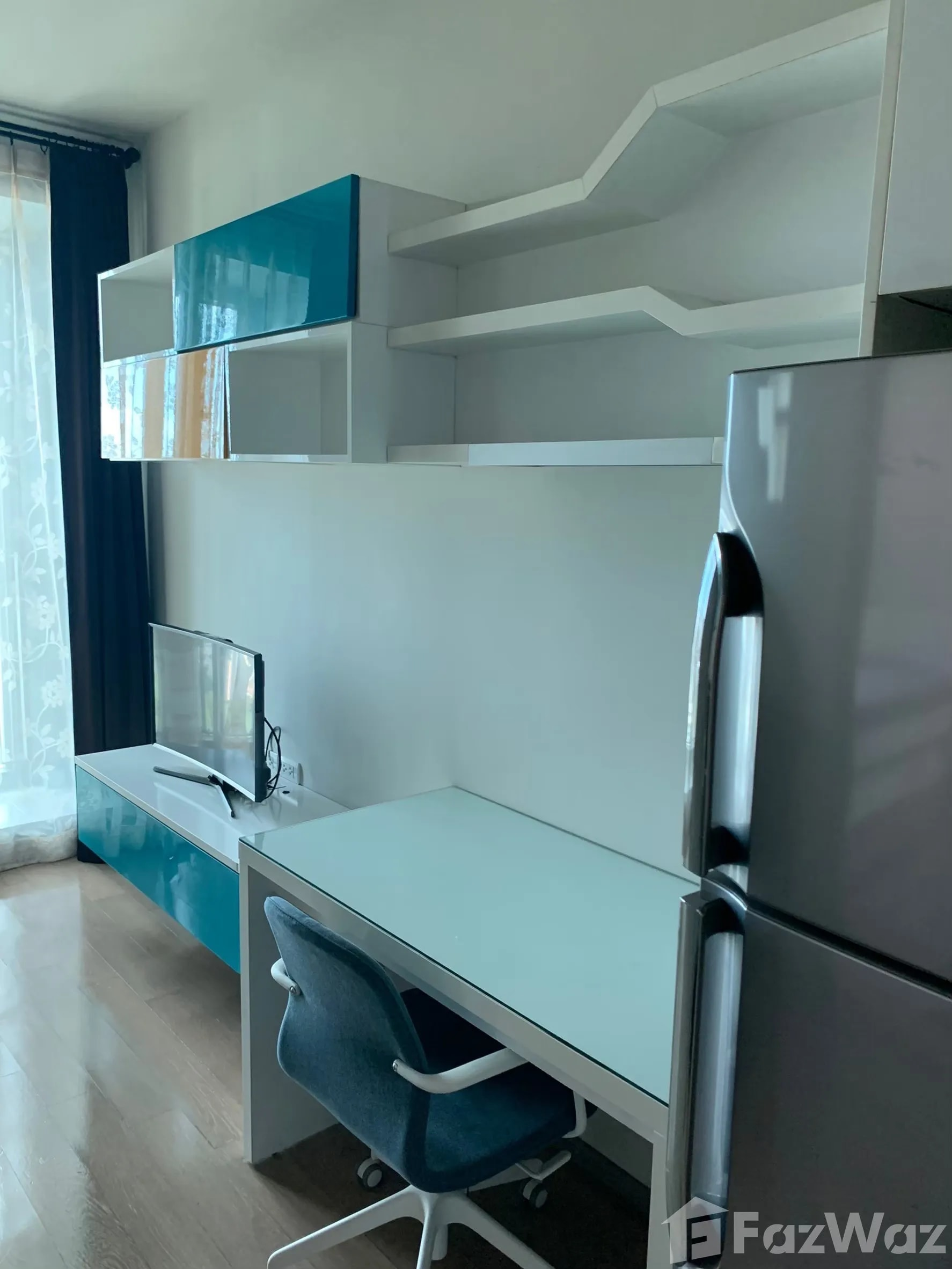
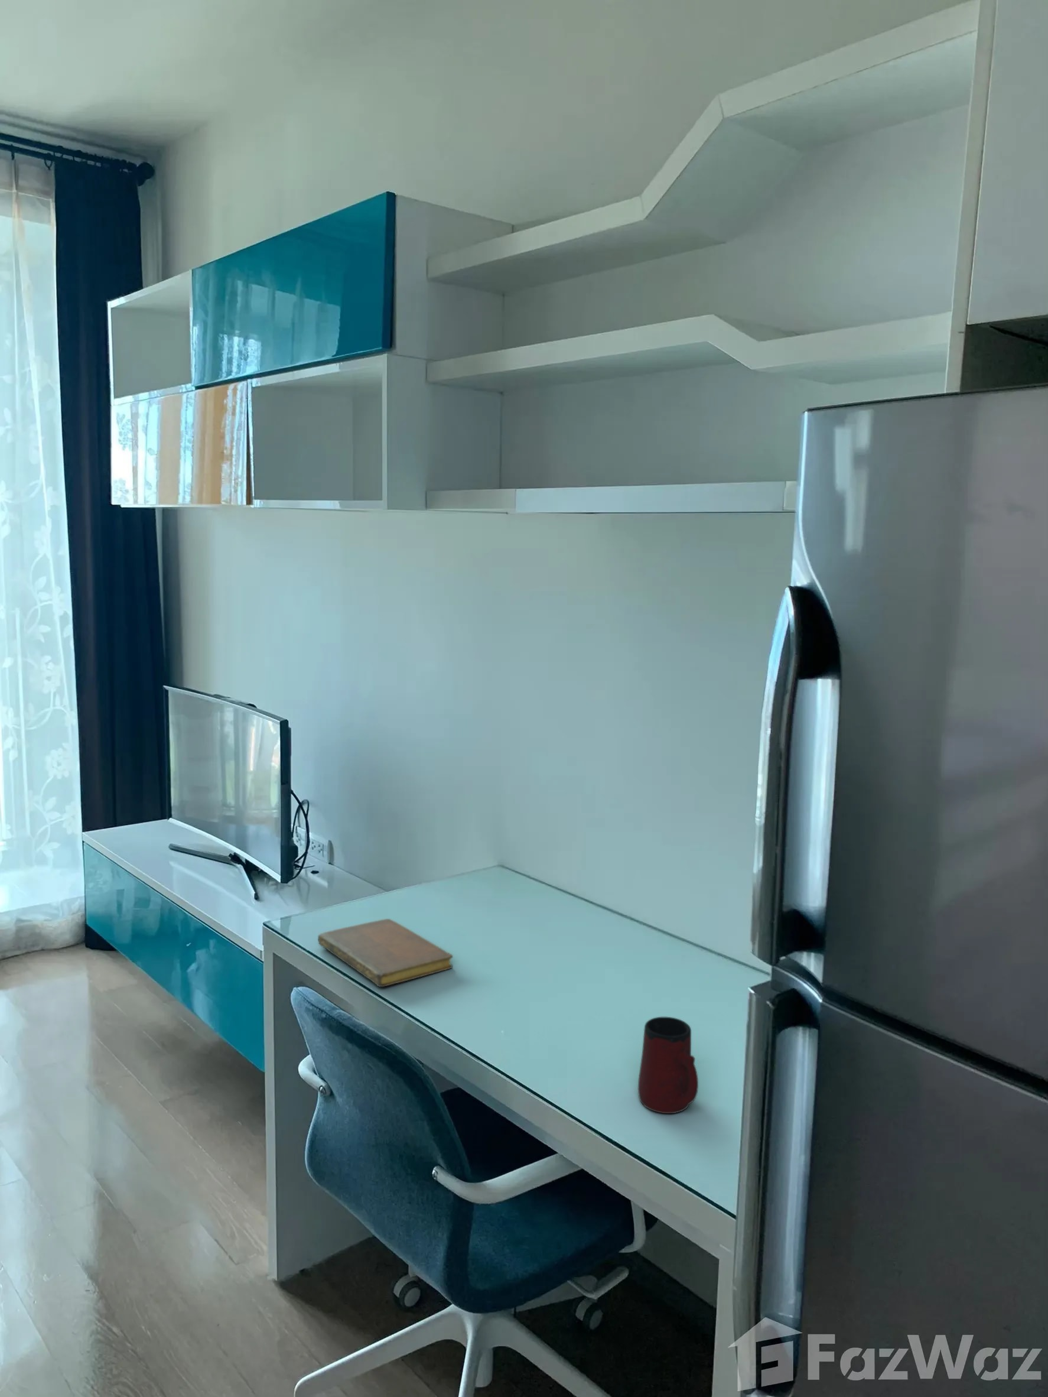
+ notebook (384, 950)
+ mug (672, 1068)
